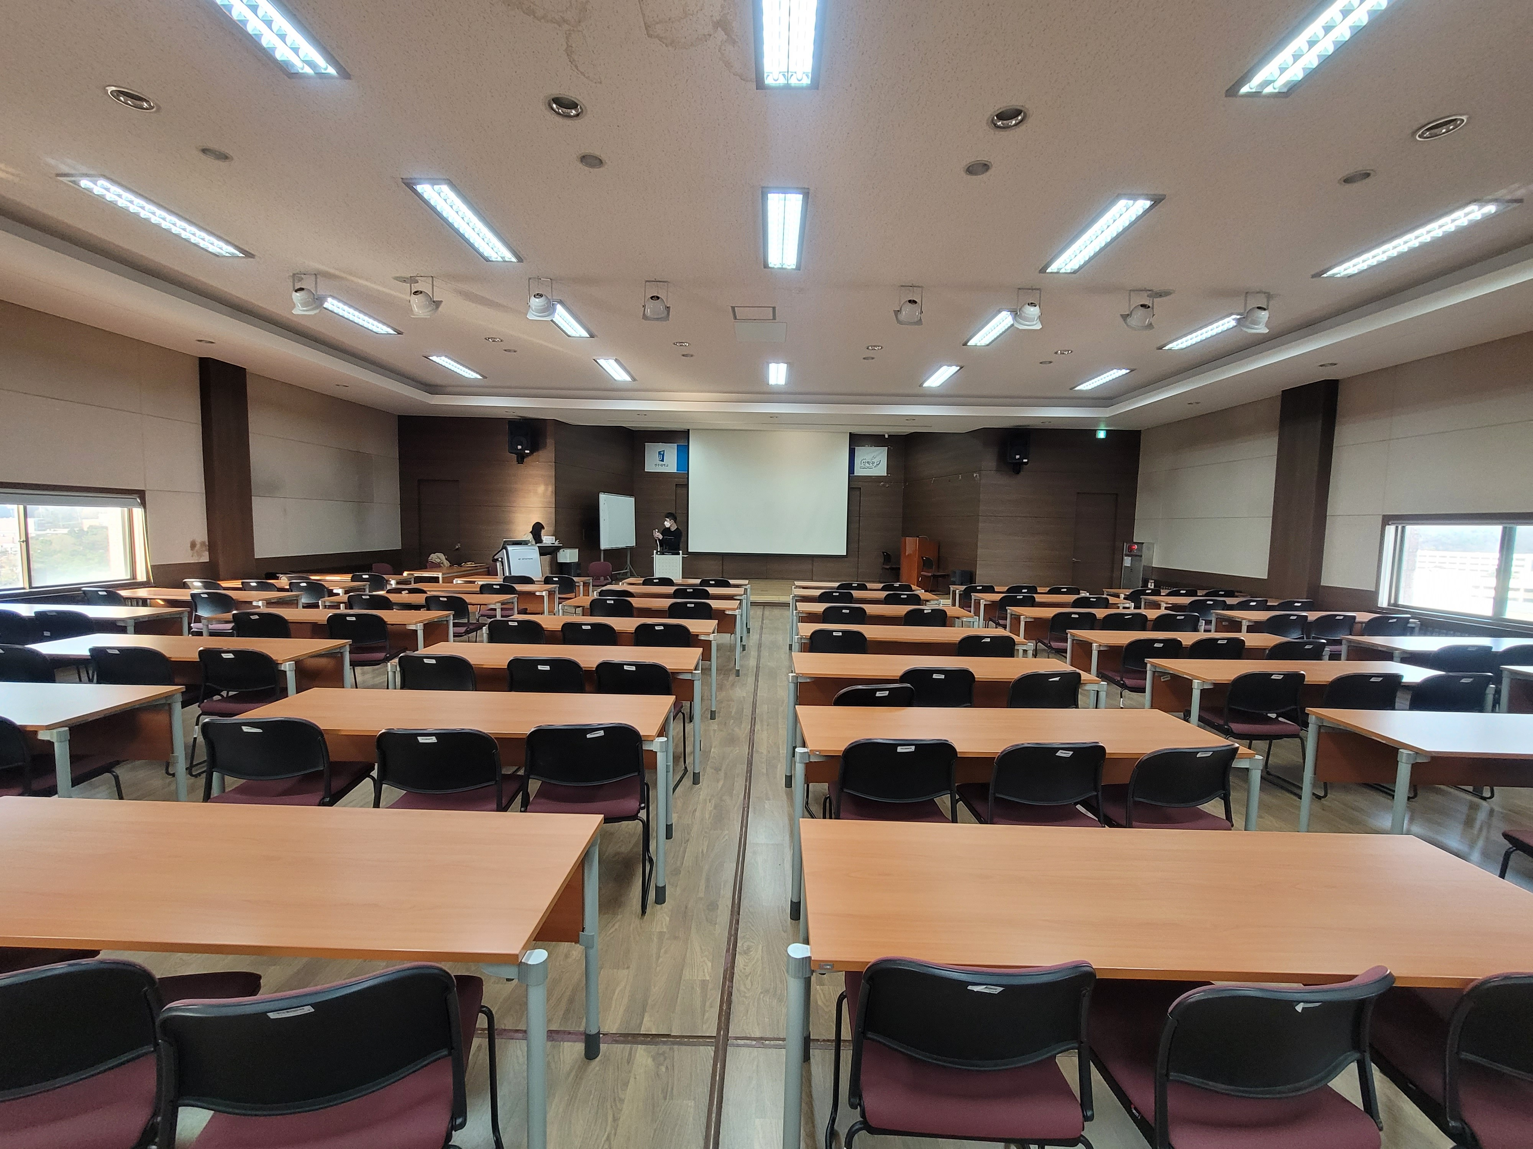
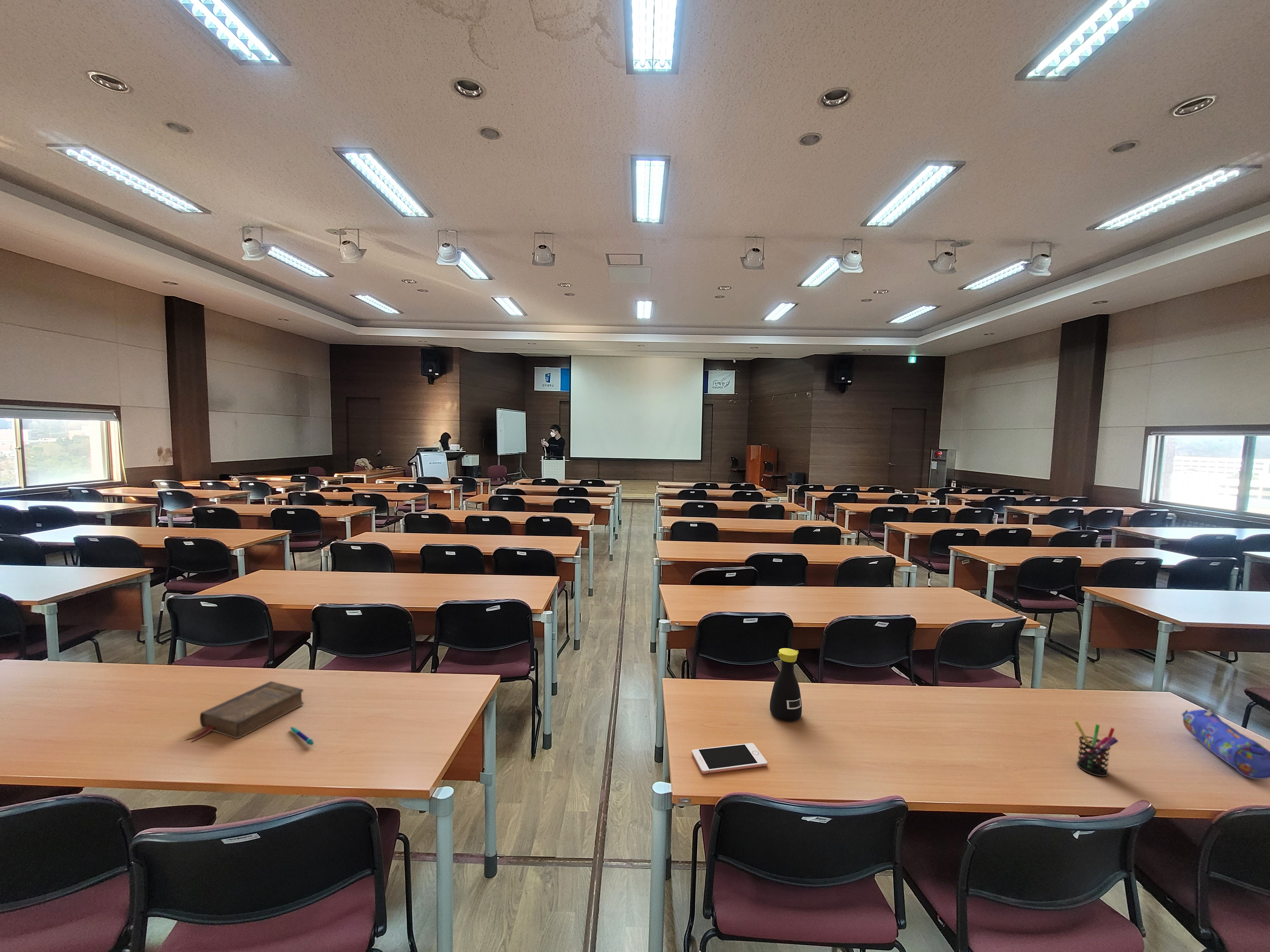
+ pen (301, 734)
+ pencil case (1227, 740)
+ bottle (787, 683)
+ pen holder (1096, 745)
+ book (245, 712)
+ cell phone (729, 758)
